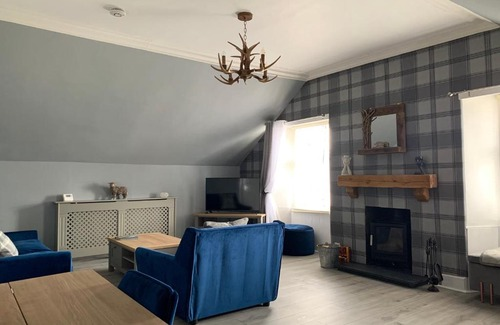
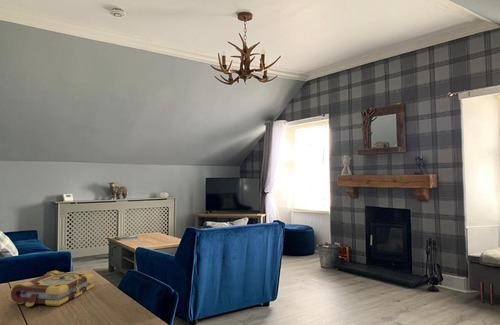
+ book (53, 287)
